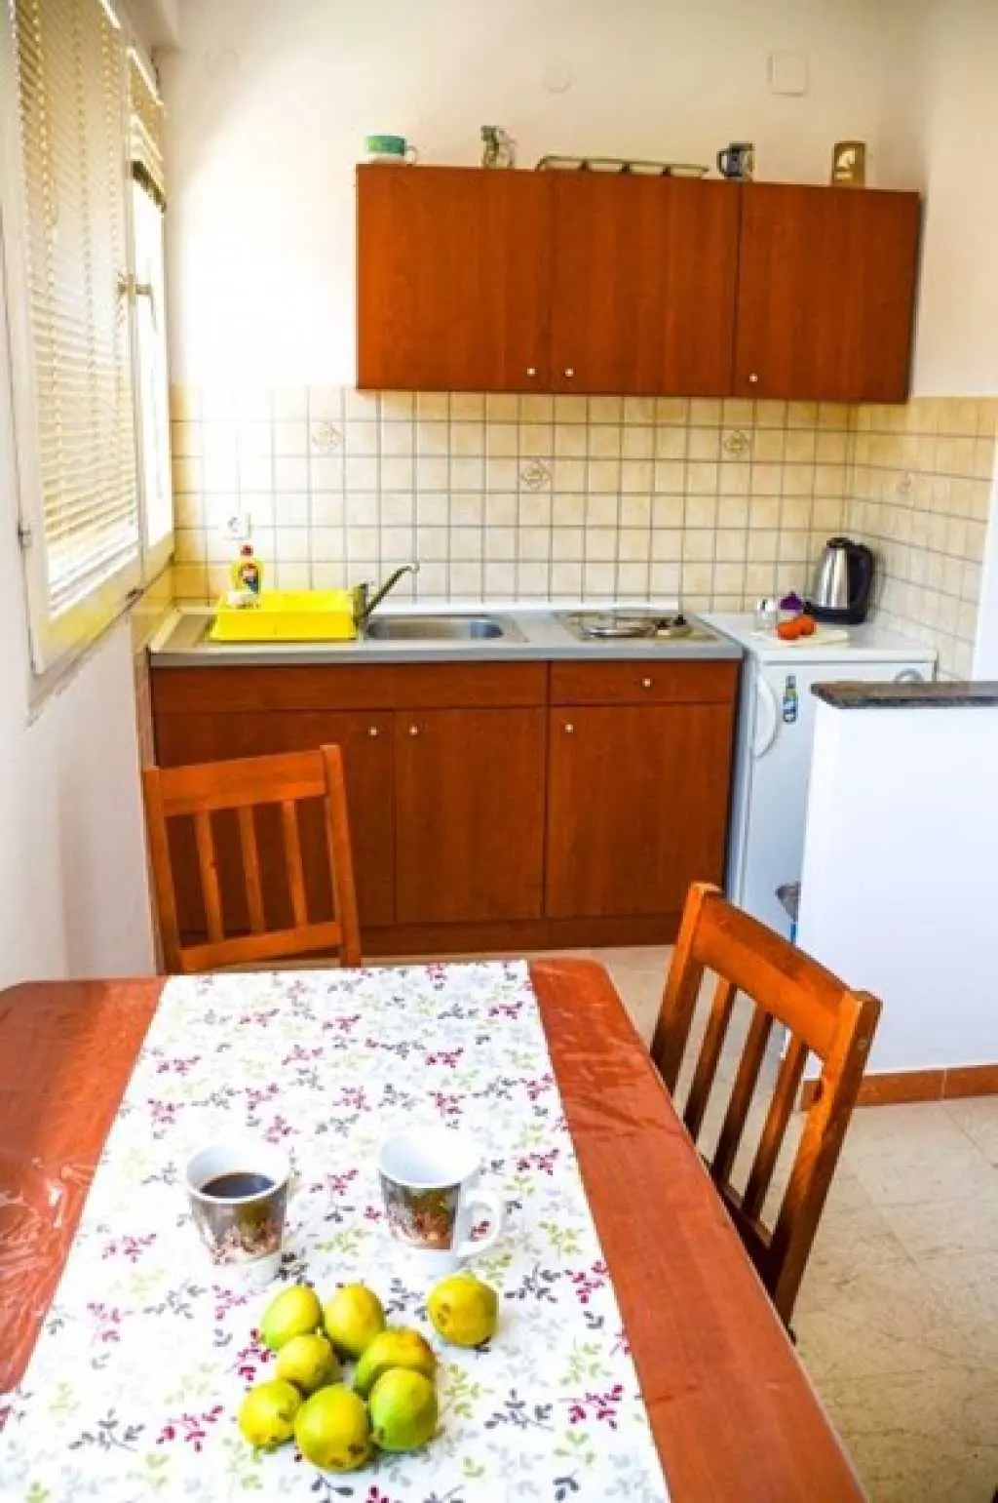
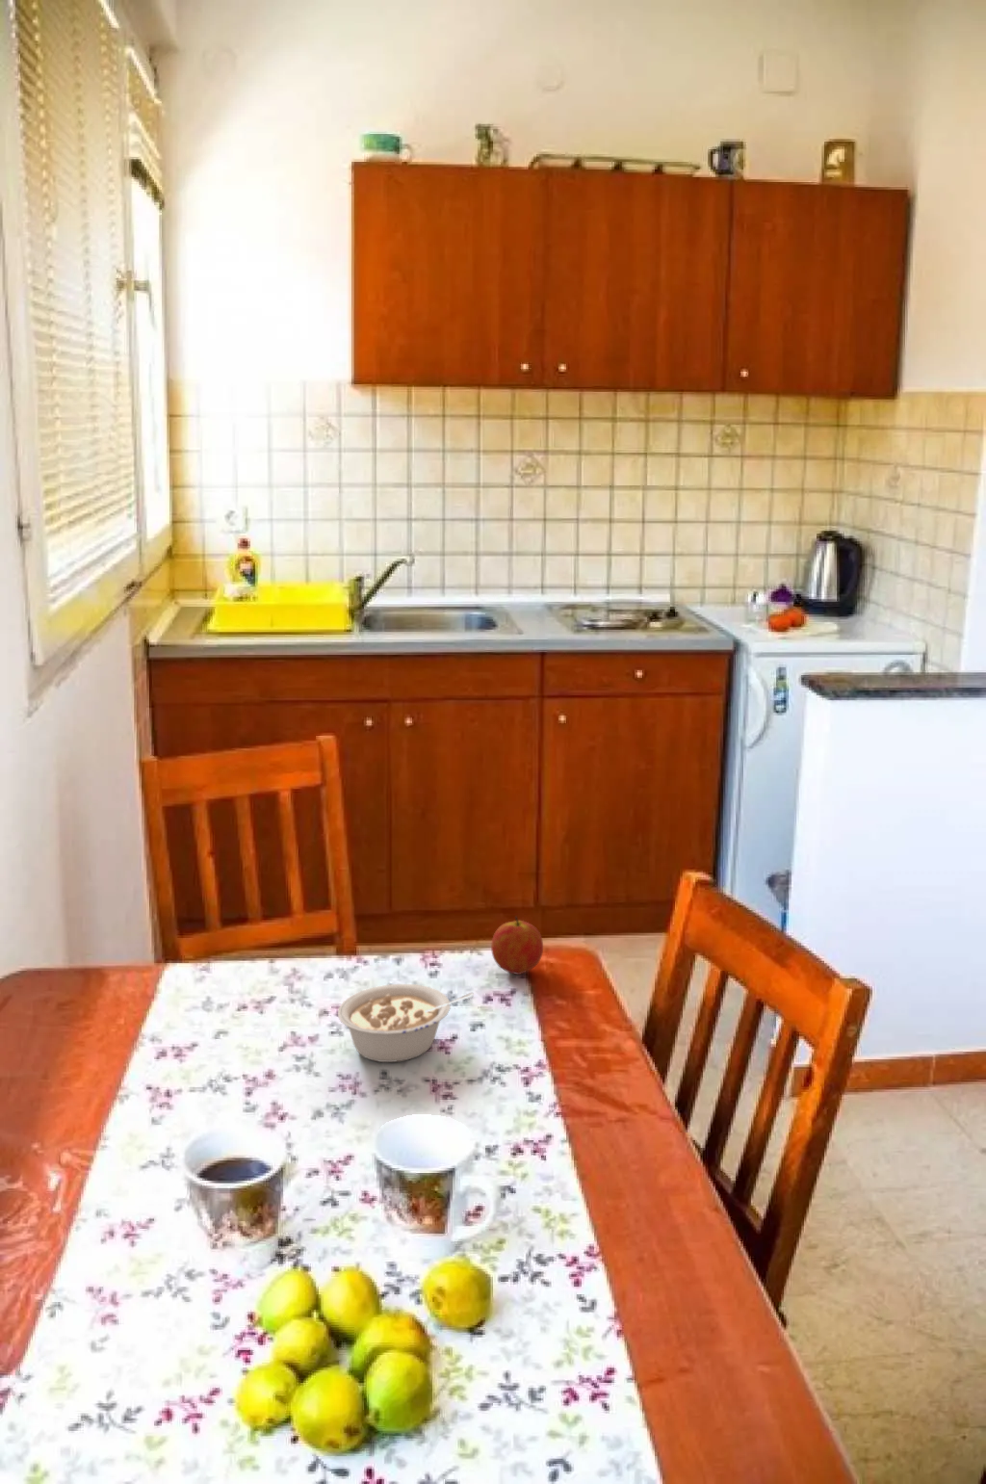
+ legume (397, 1021)
+ fruit (517, 944)
